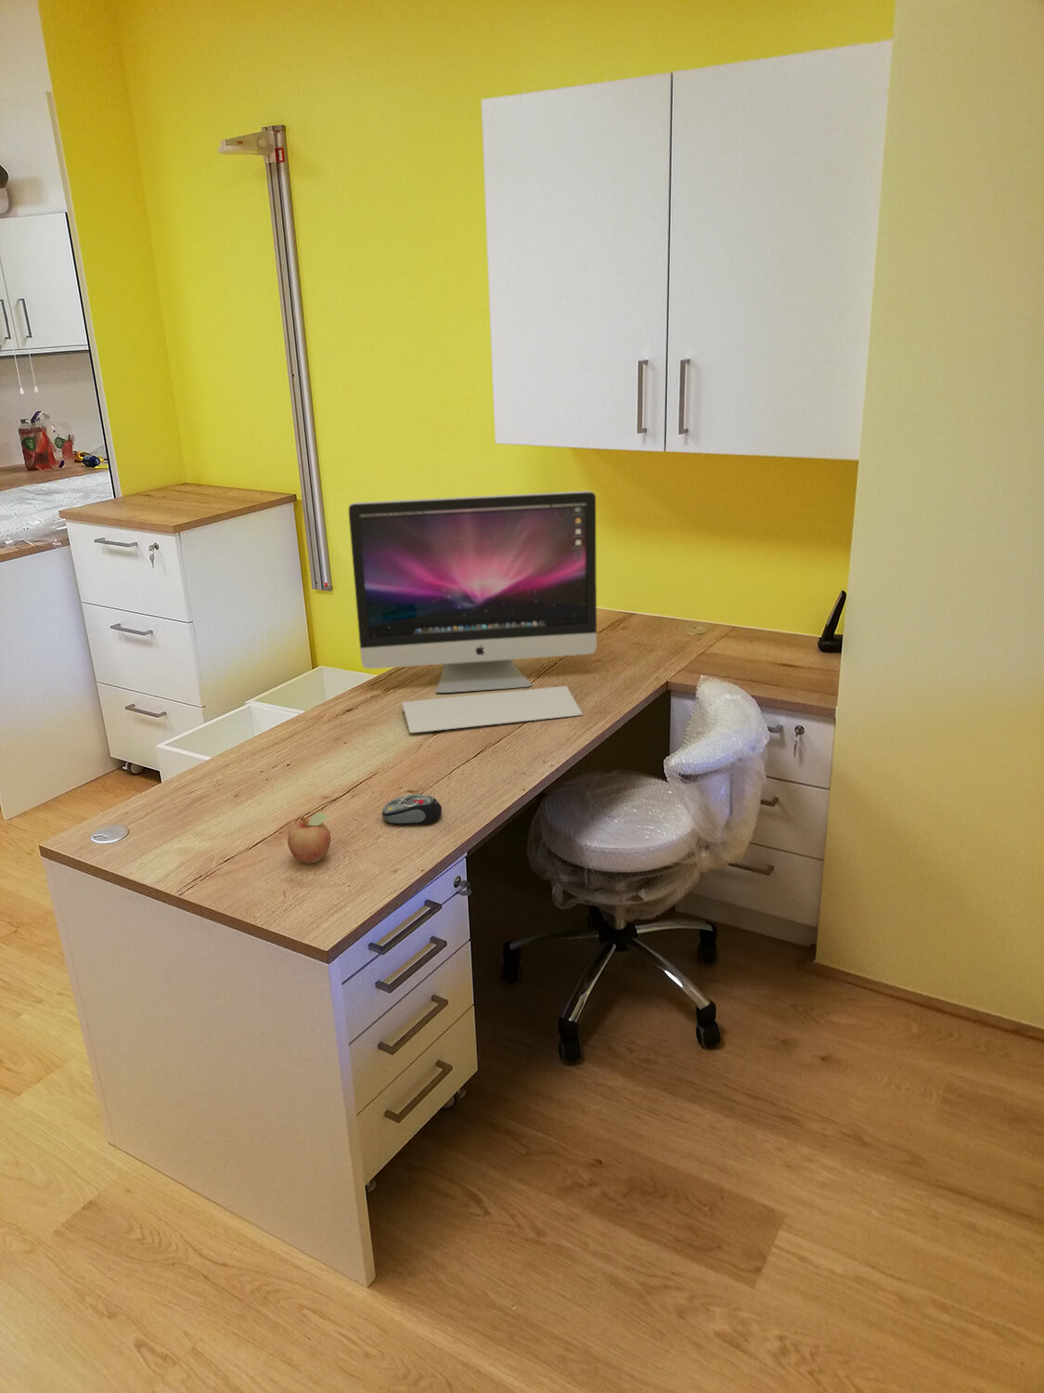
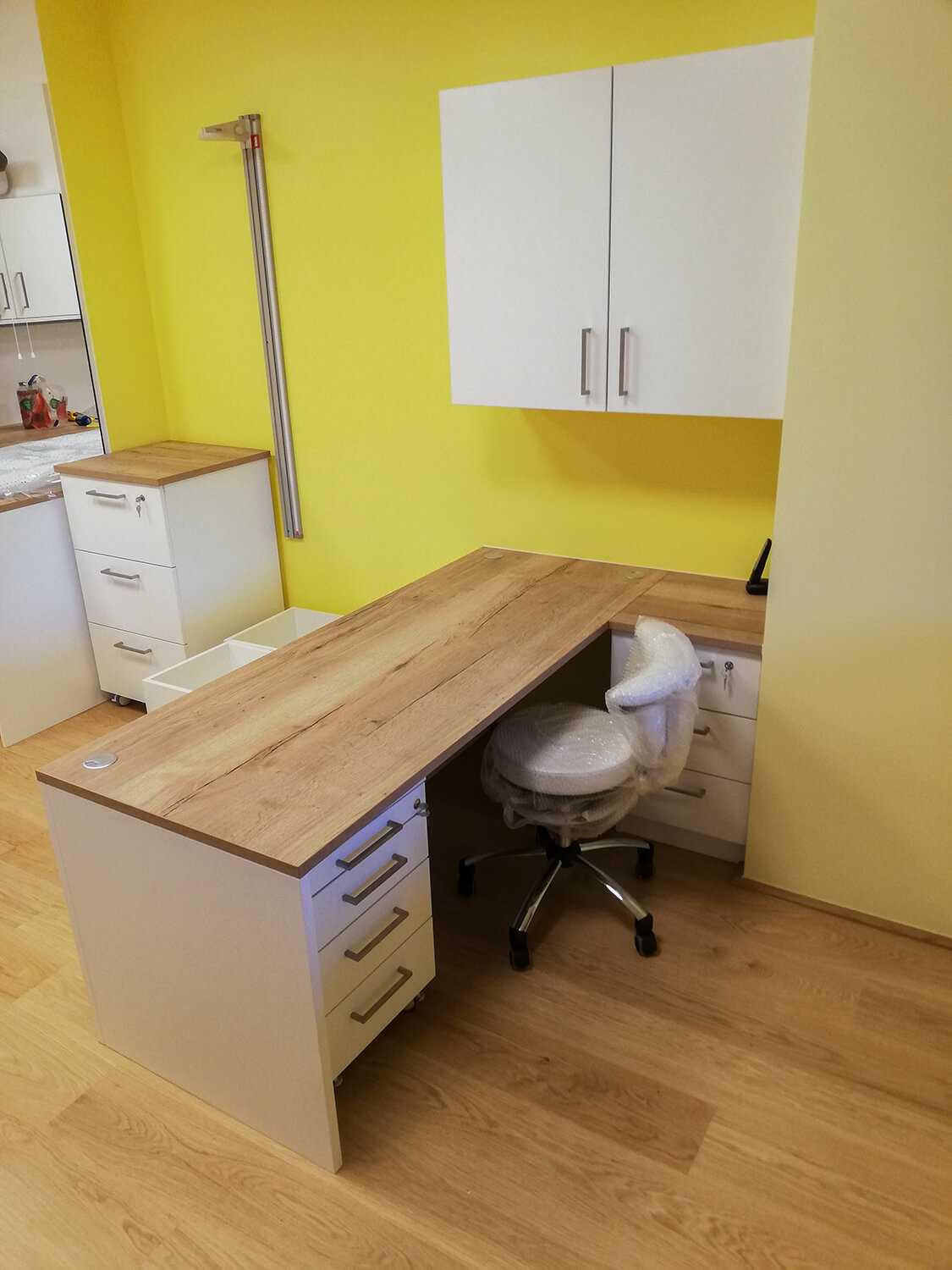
- fruit (309, 838)
- all-in-one computer (480, 602)
- computer mouse (411, 807)
